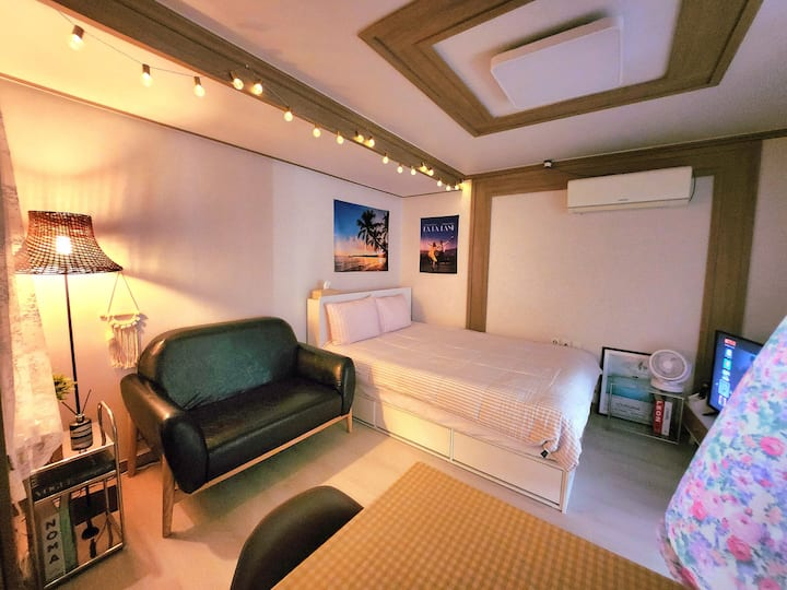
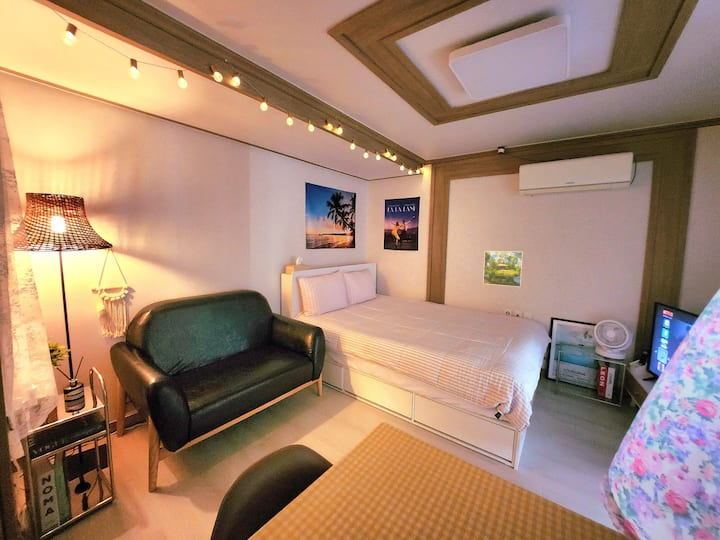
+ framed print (502, 268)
